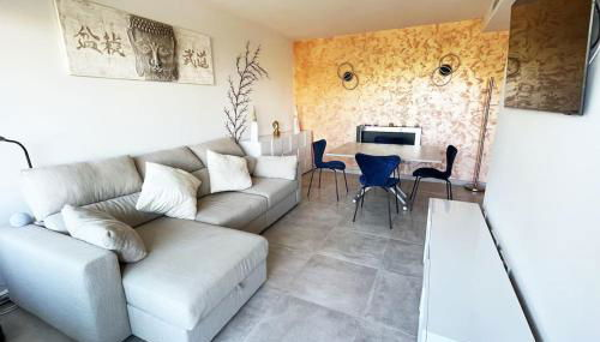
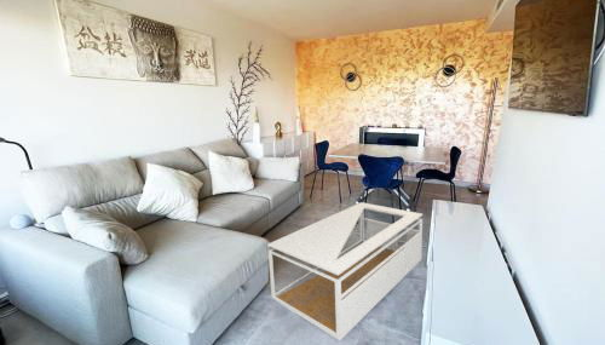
+ coffee table (353, 252)
